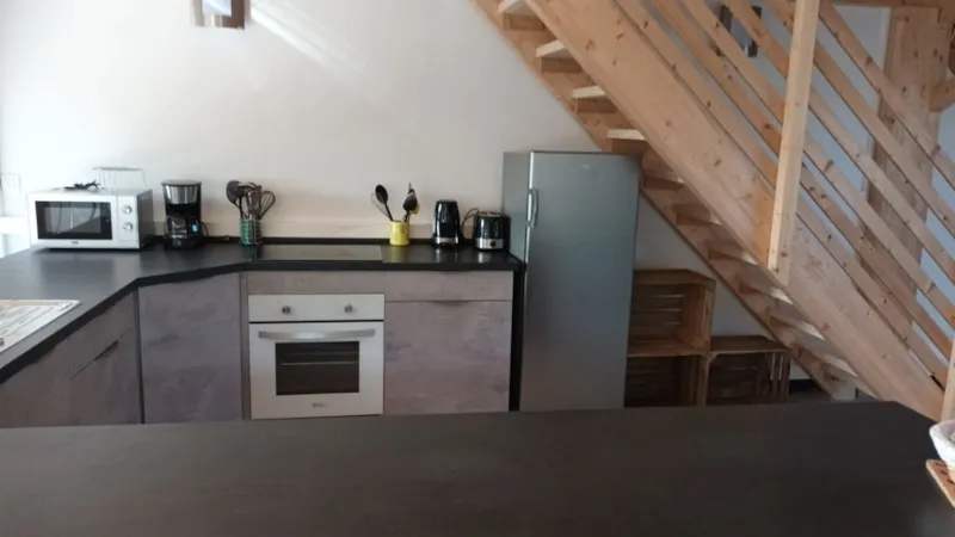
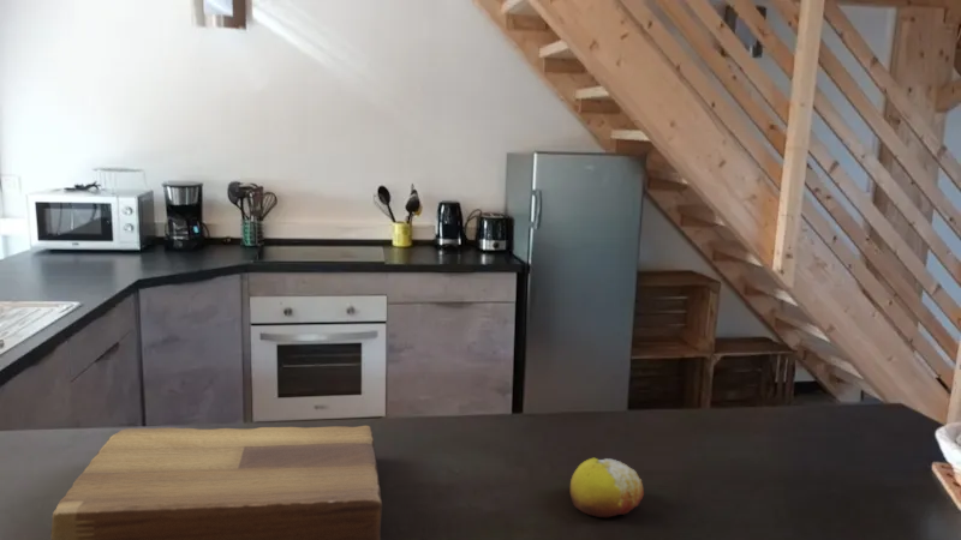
+ fruit (607, 482)
+ cutting board (234, 481)
